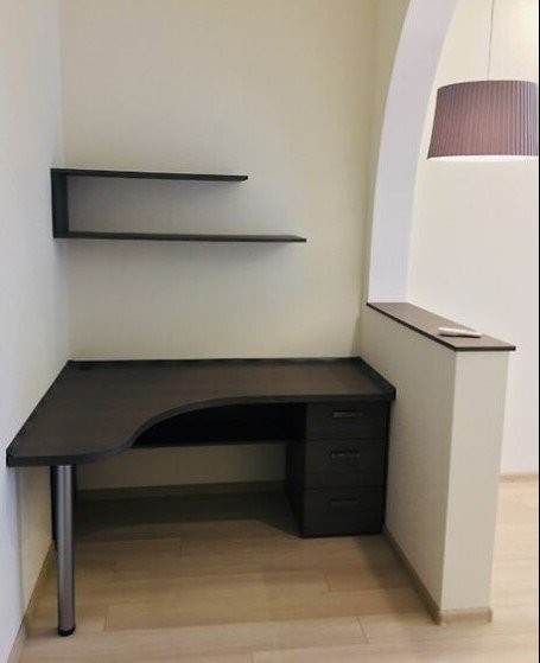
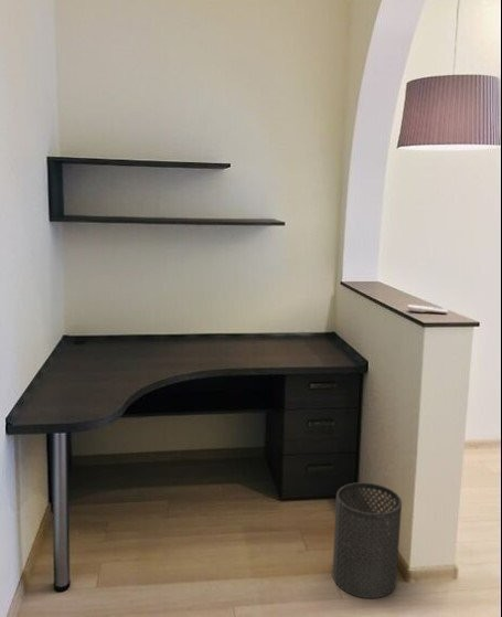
+ trash can (365, 538)
